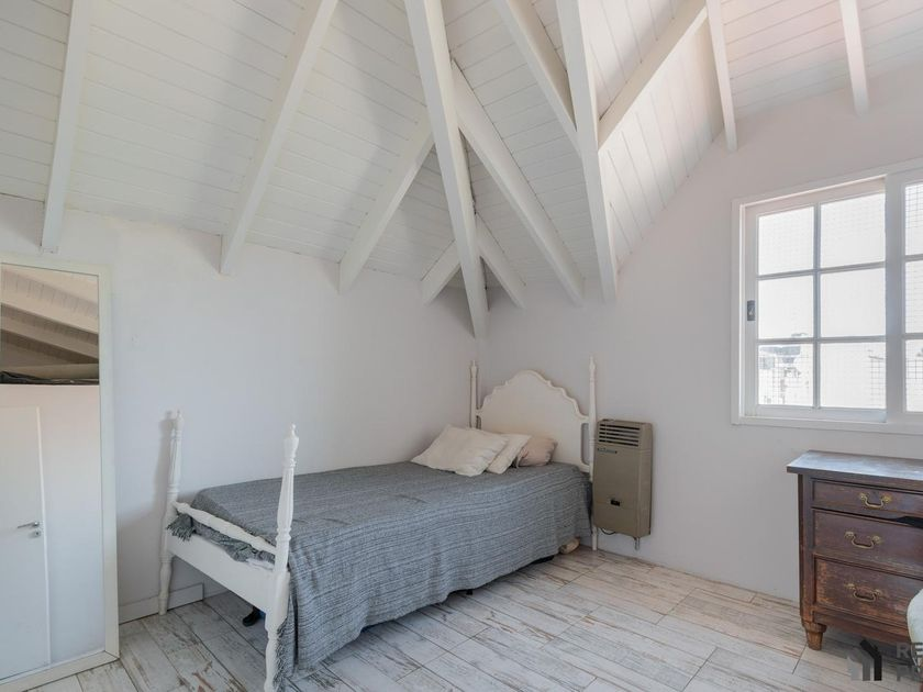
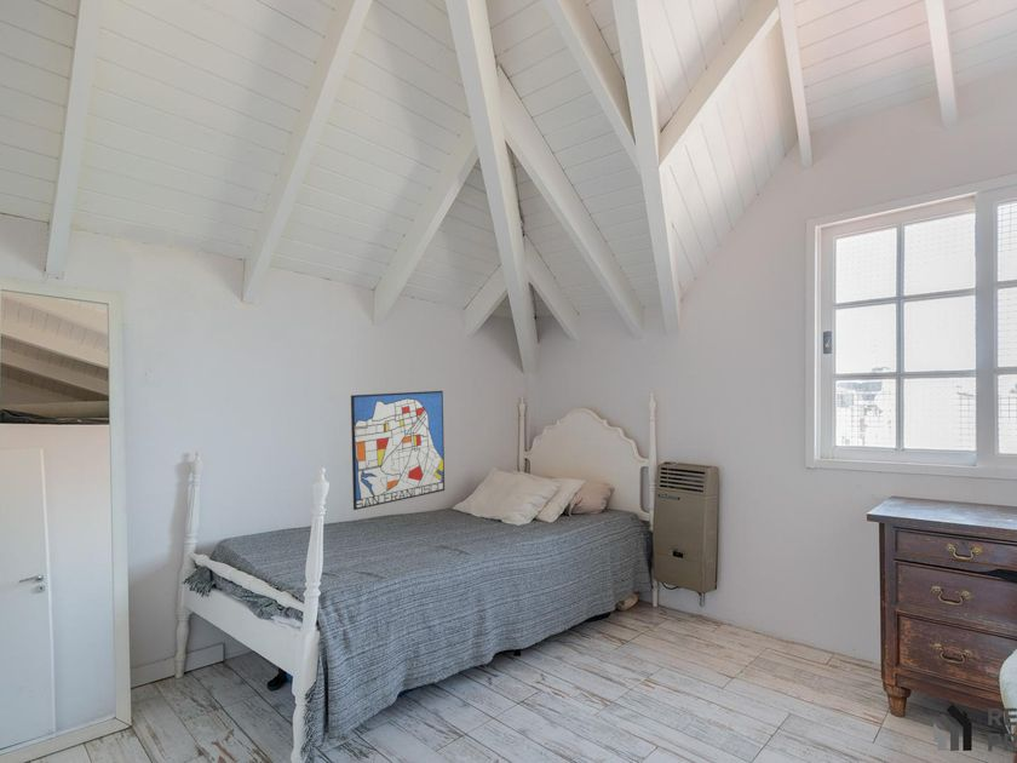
+ wall art (401, 446)
